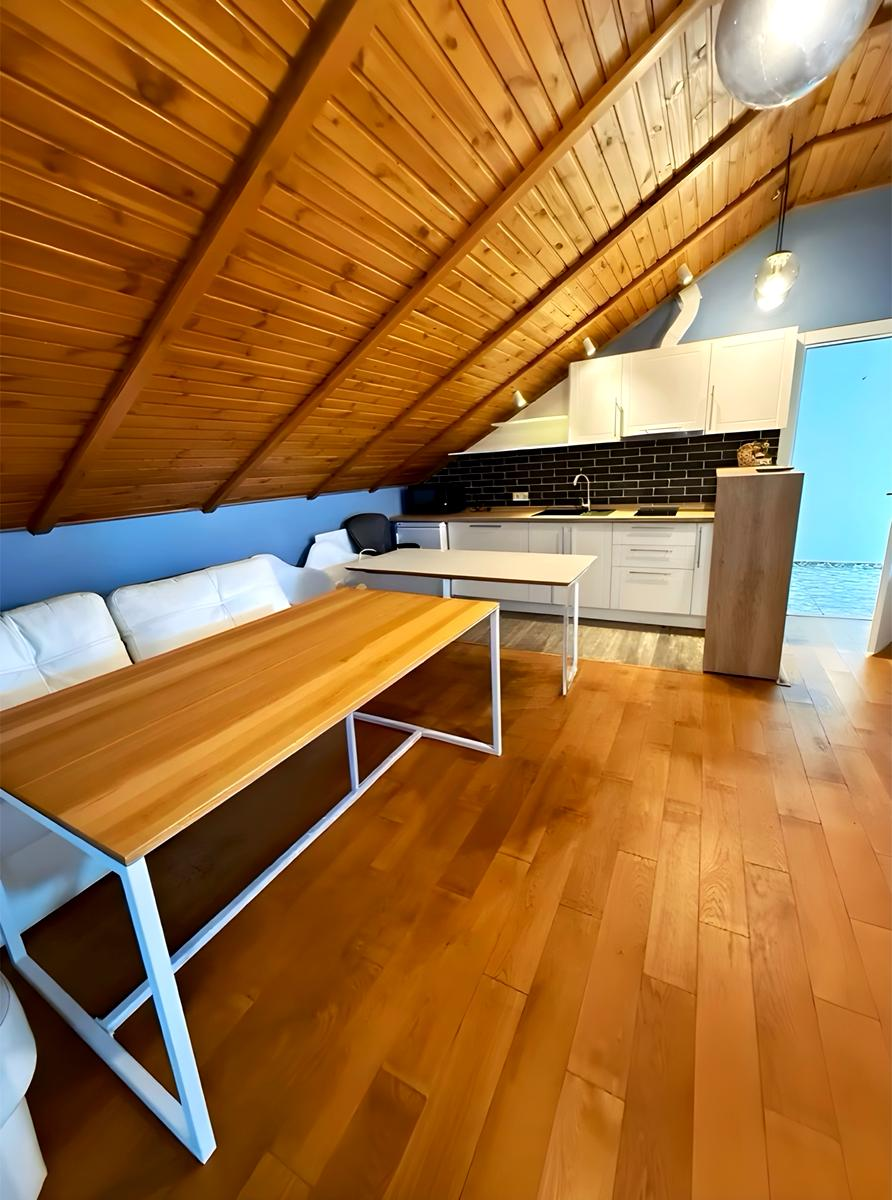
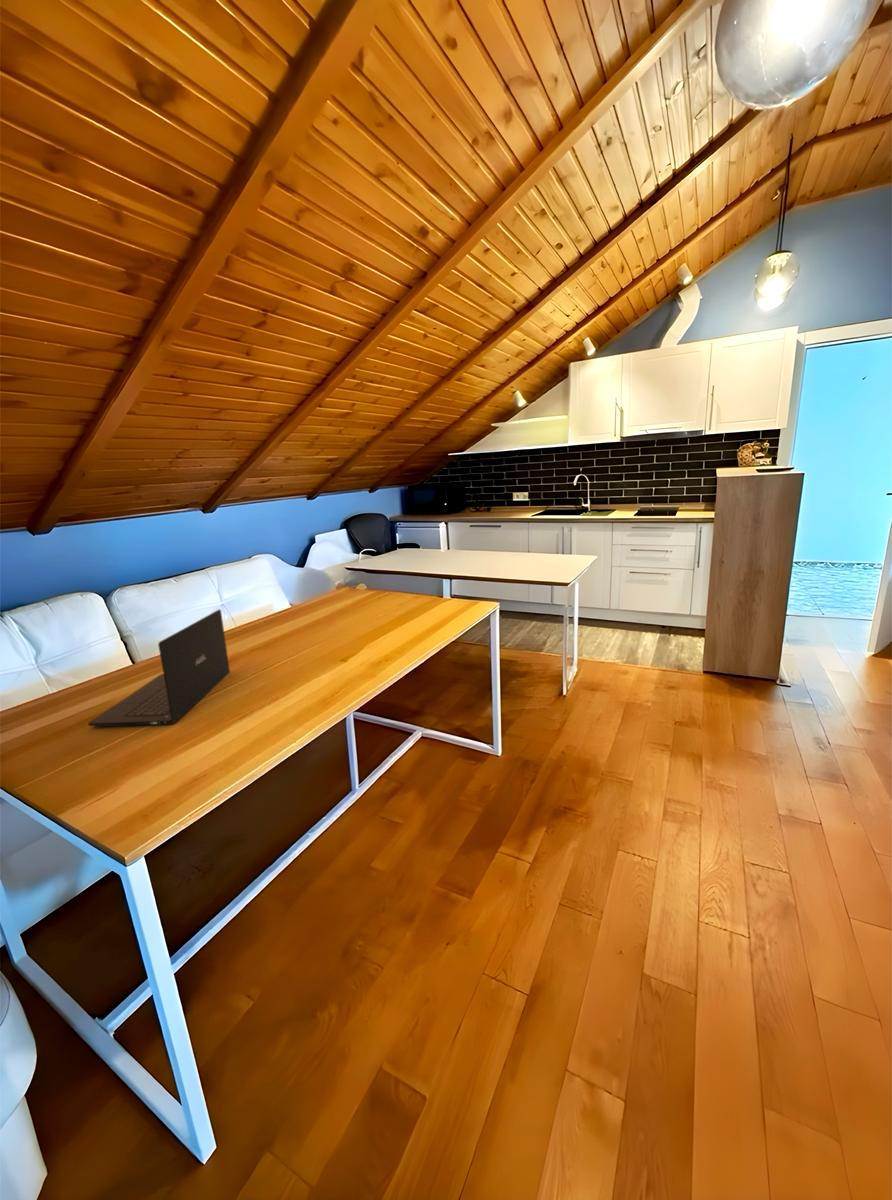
+ laptop (161, 661)
